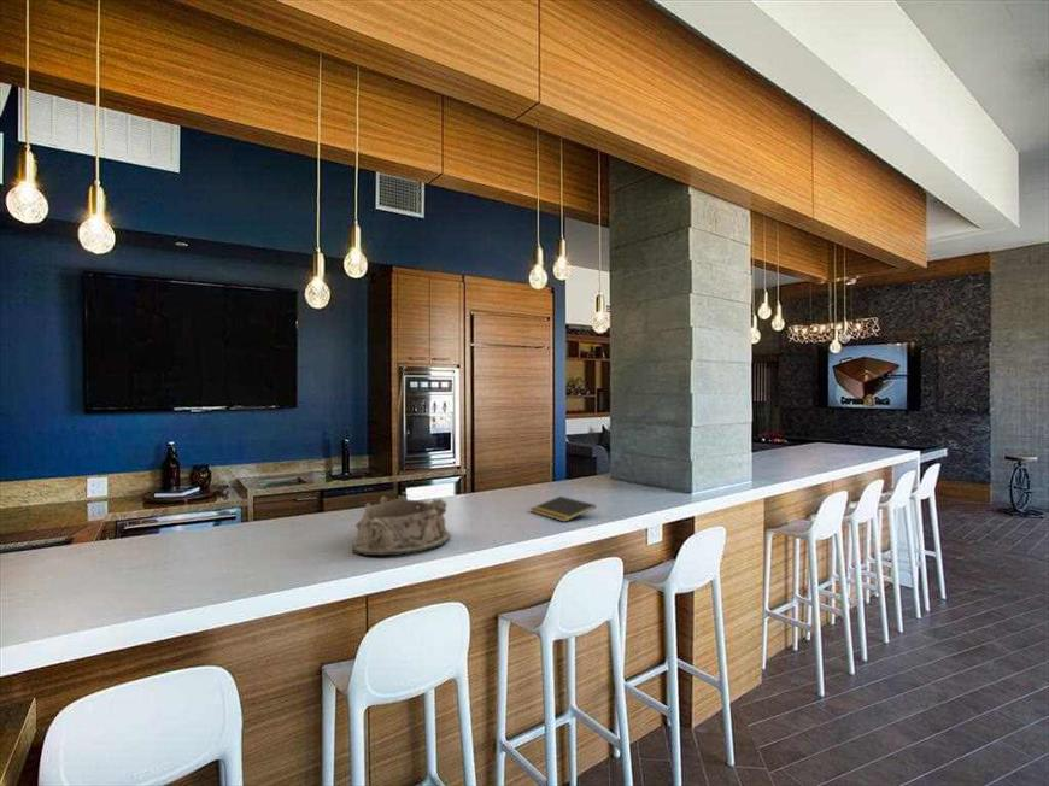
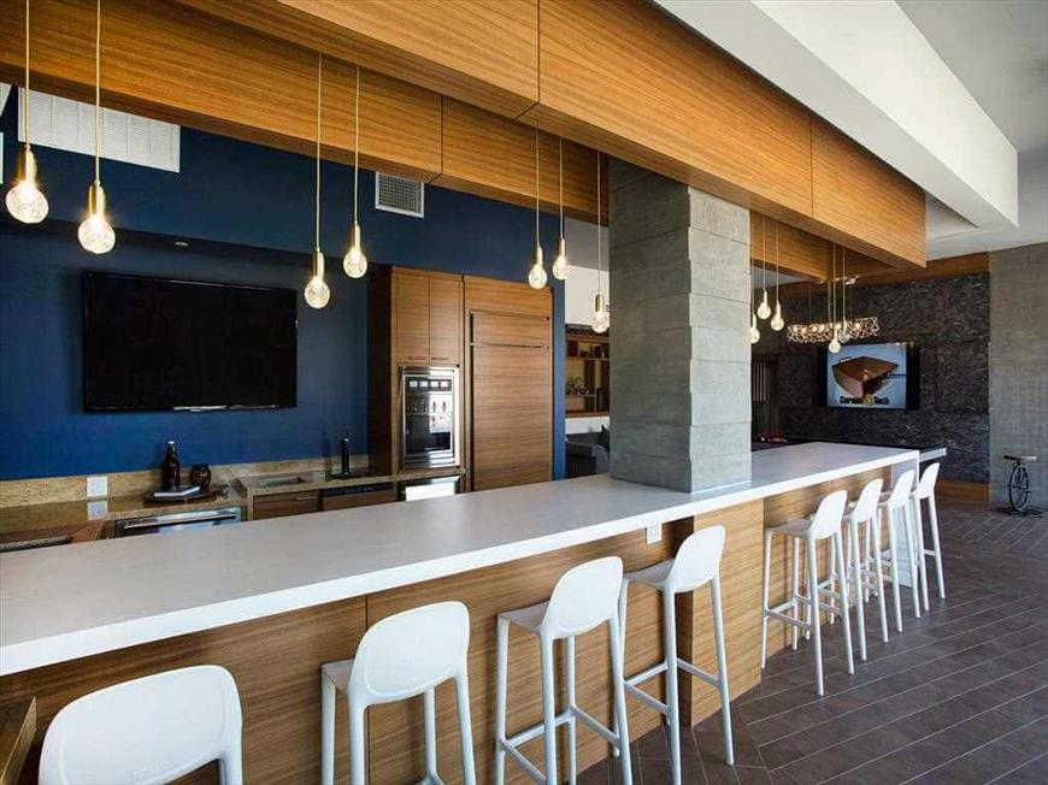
- notepad (562, 508)
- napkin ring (403, 522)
